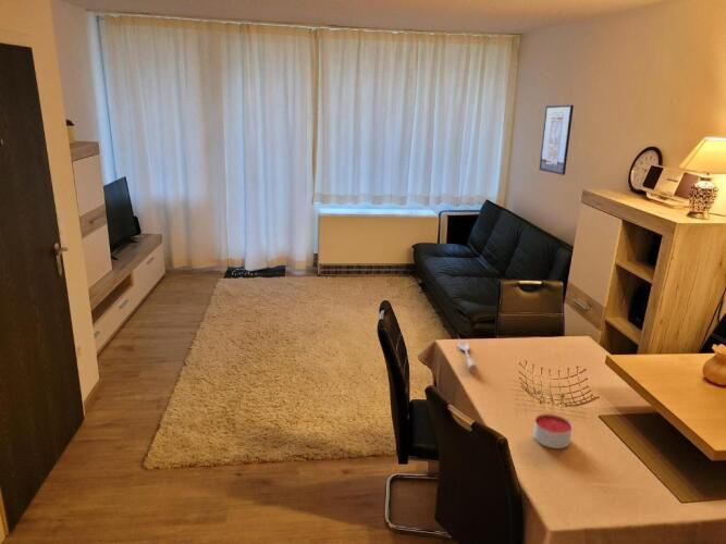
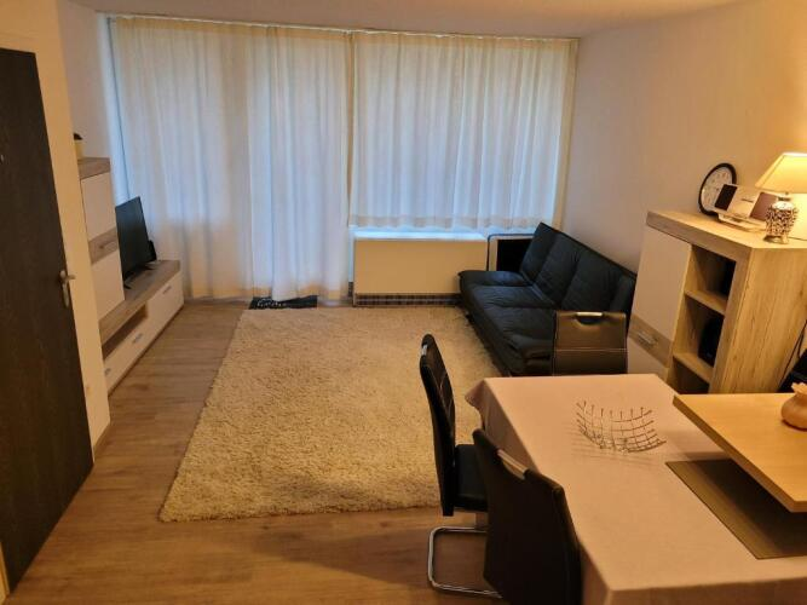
- candle (552, 430)
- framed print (555, 139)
- spoon (467, 355)
